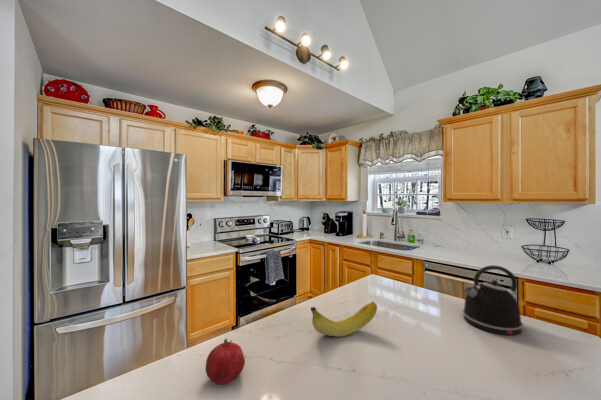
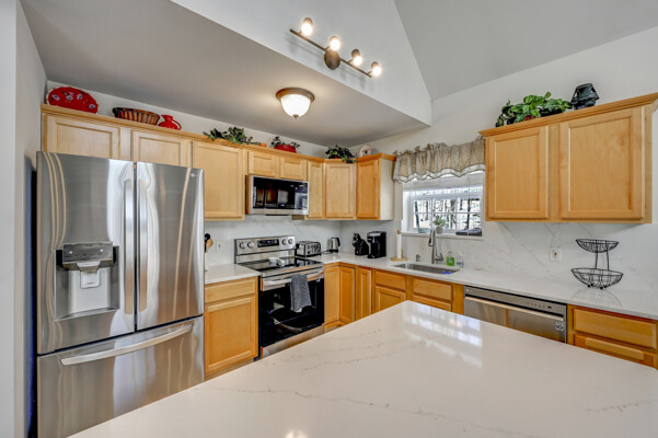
- fruit (225, 358)
- kettle (491, 294)
- fruit (345, 319)
